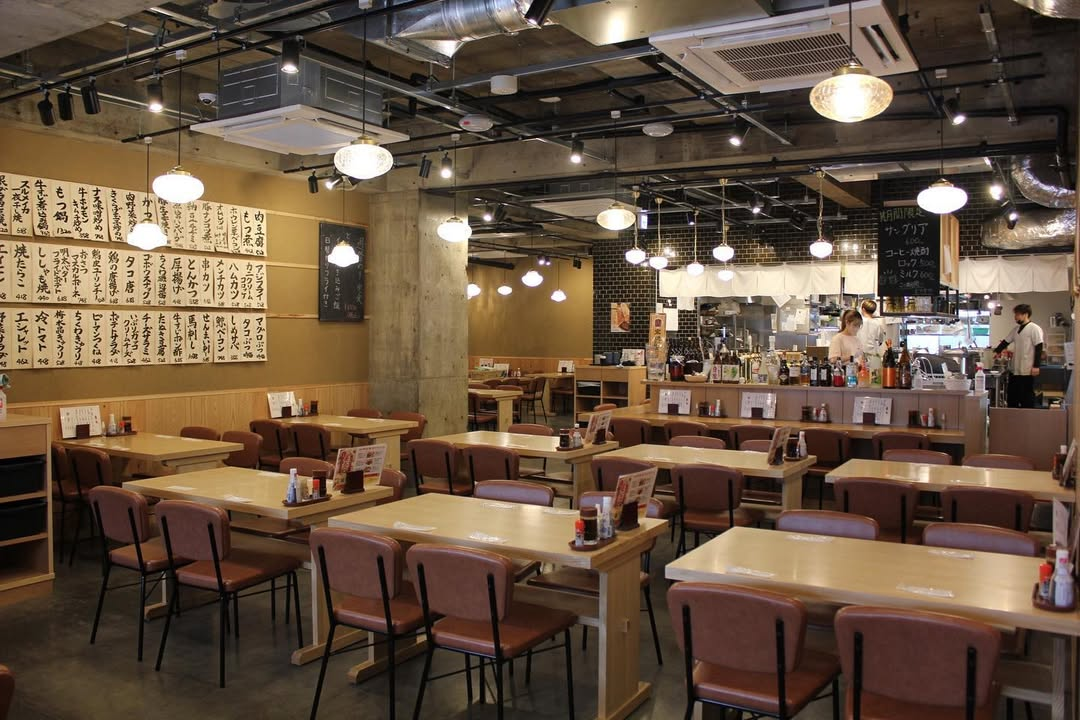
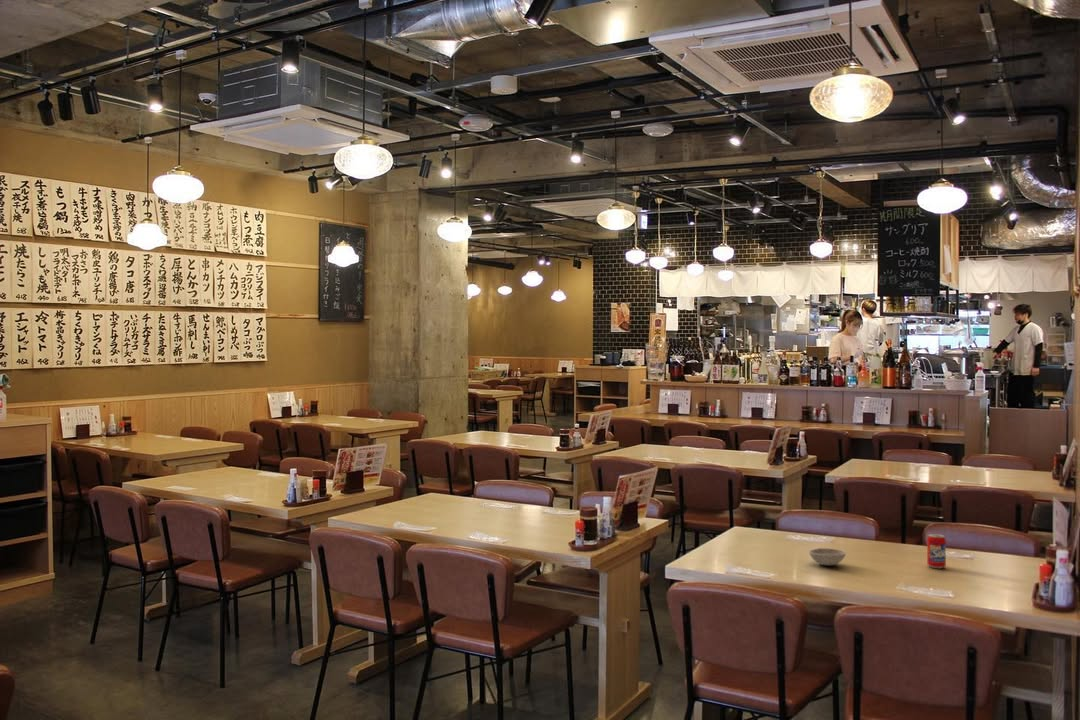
+ bowl (827, 557)
+ beverage can (936, 551)
